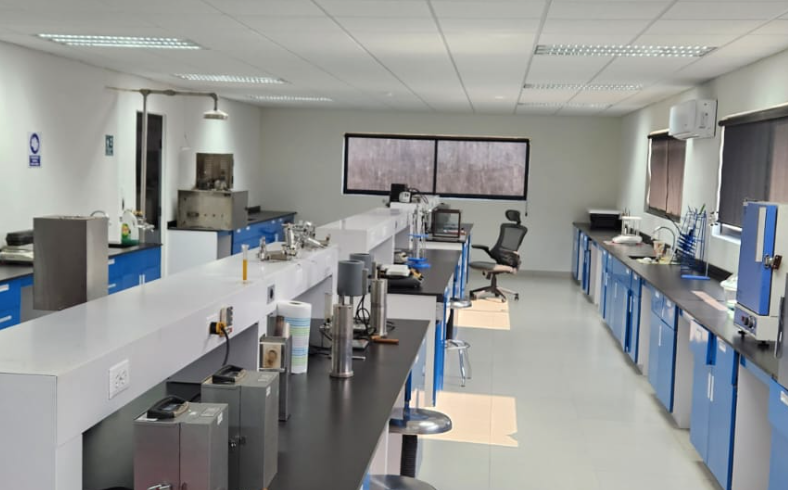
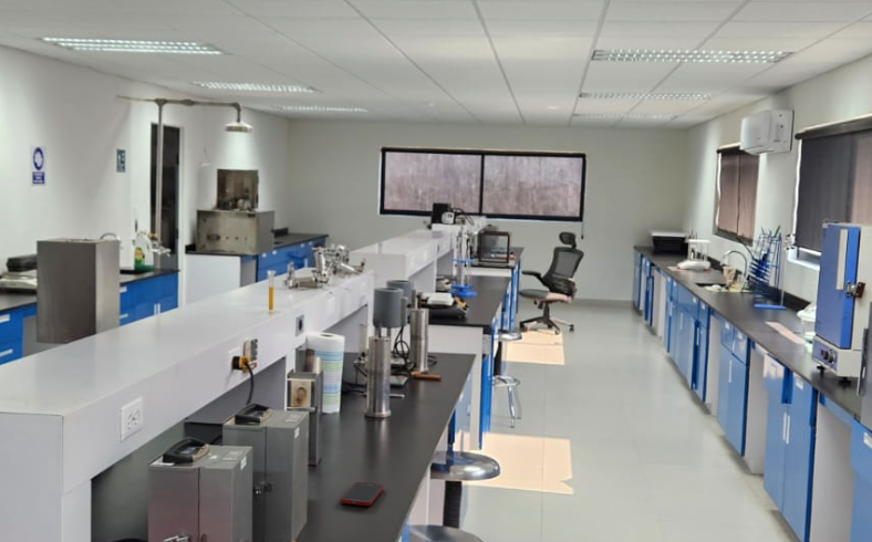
+ cell phone (362, 493)
